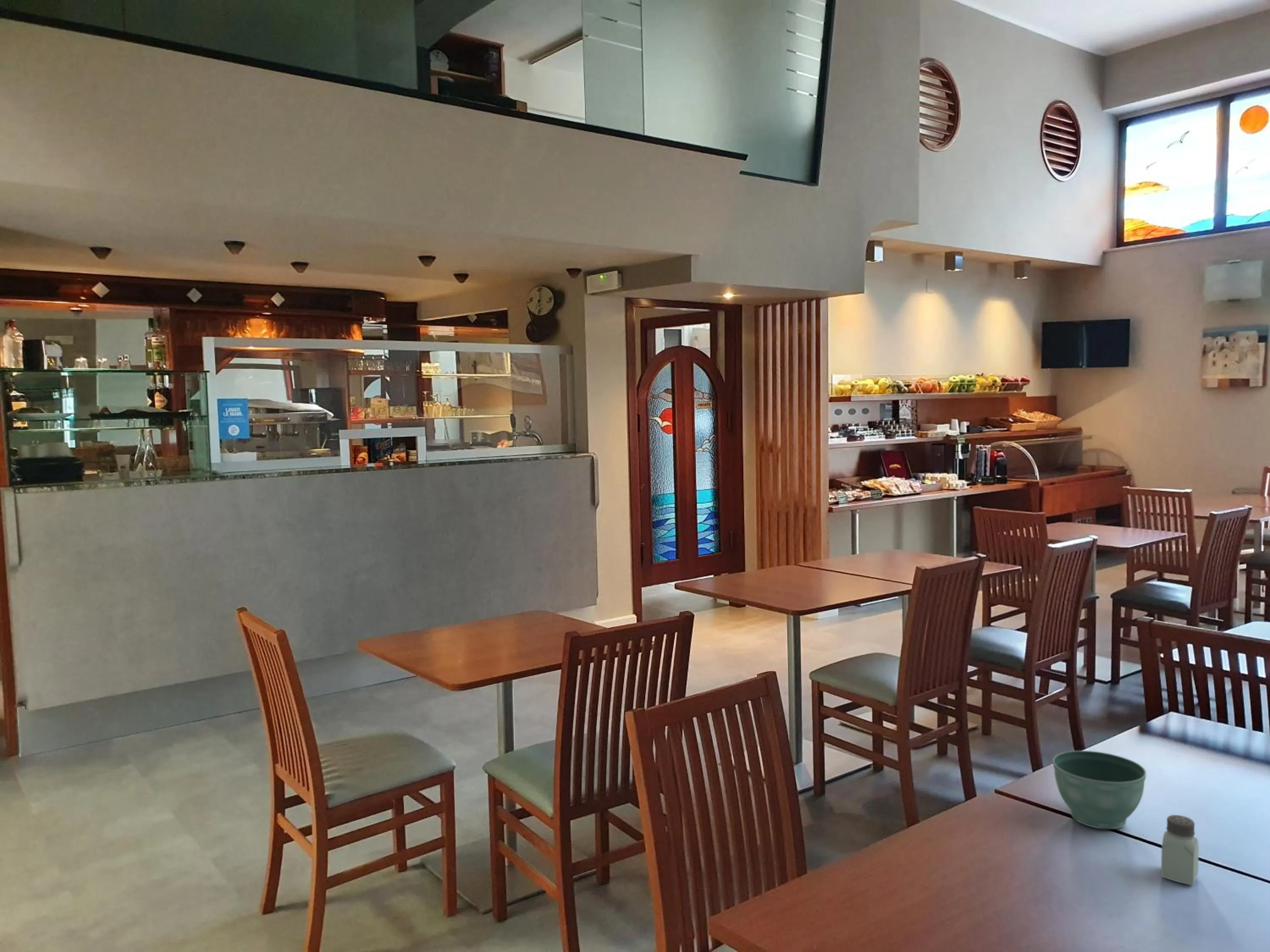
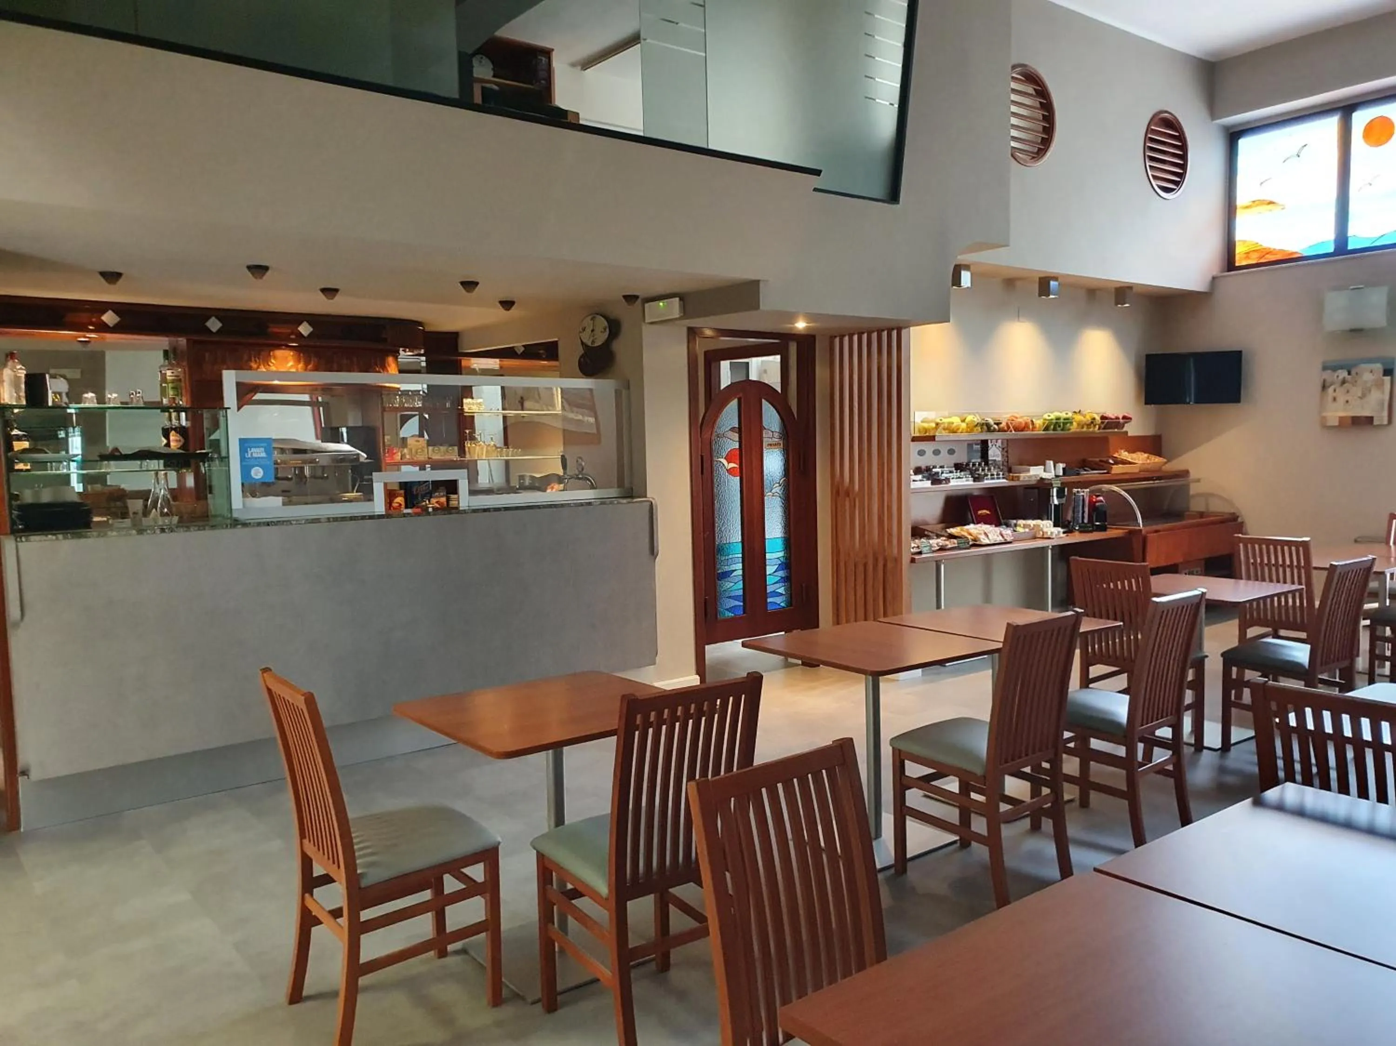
- flower pot (1098, 792)
- saltshaker (1180, 848)
